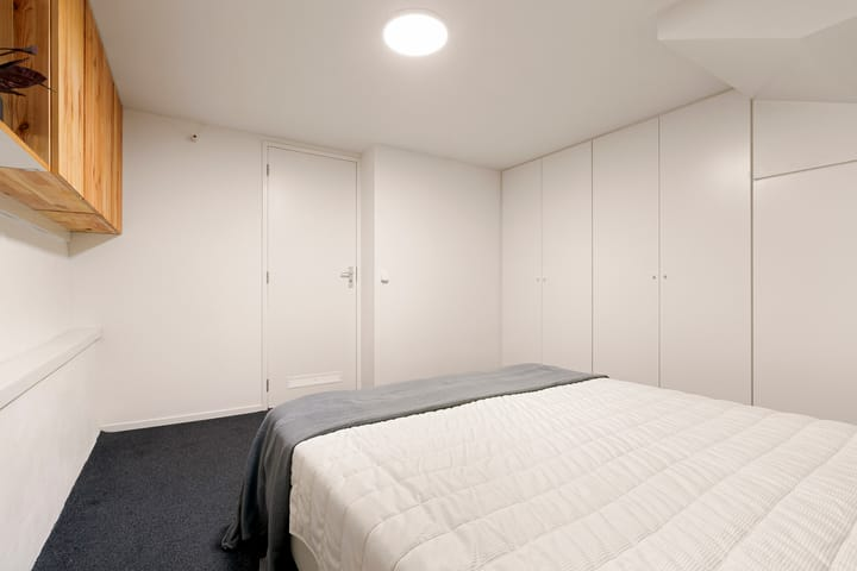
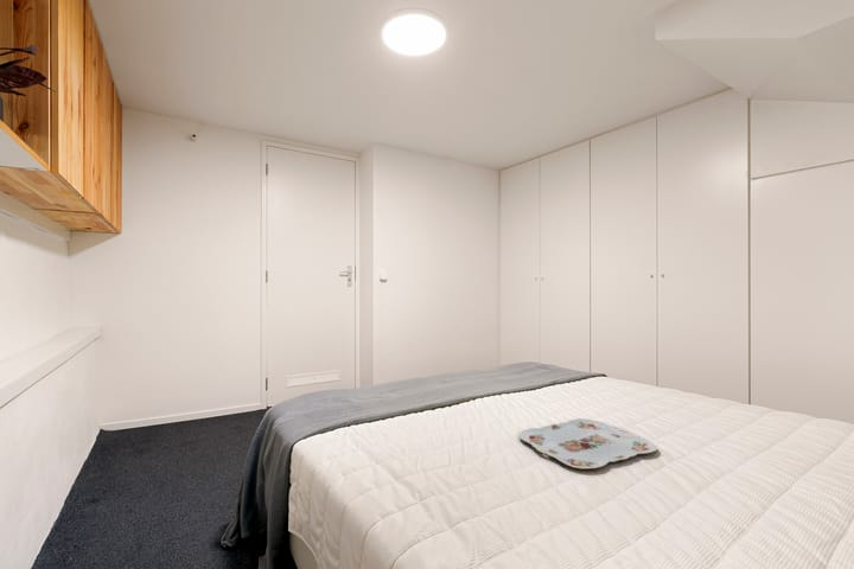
+ serving tray (585, 441)
